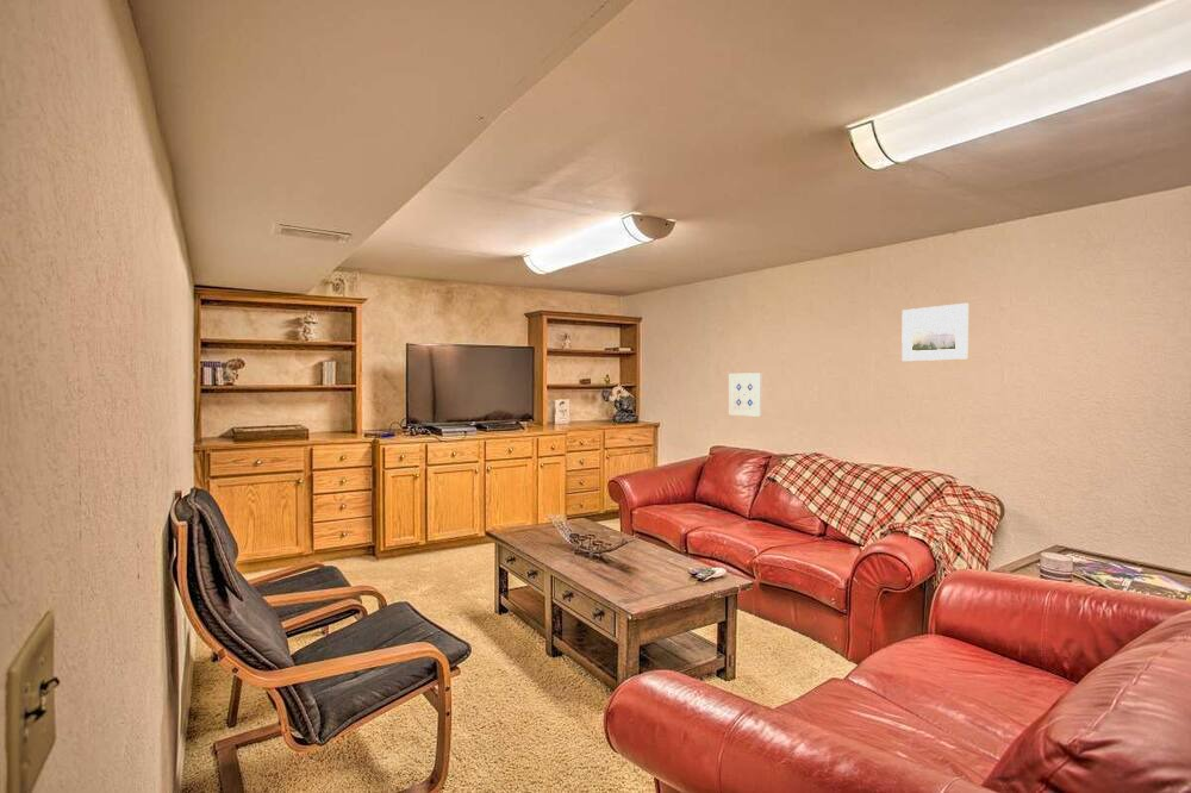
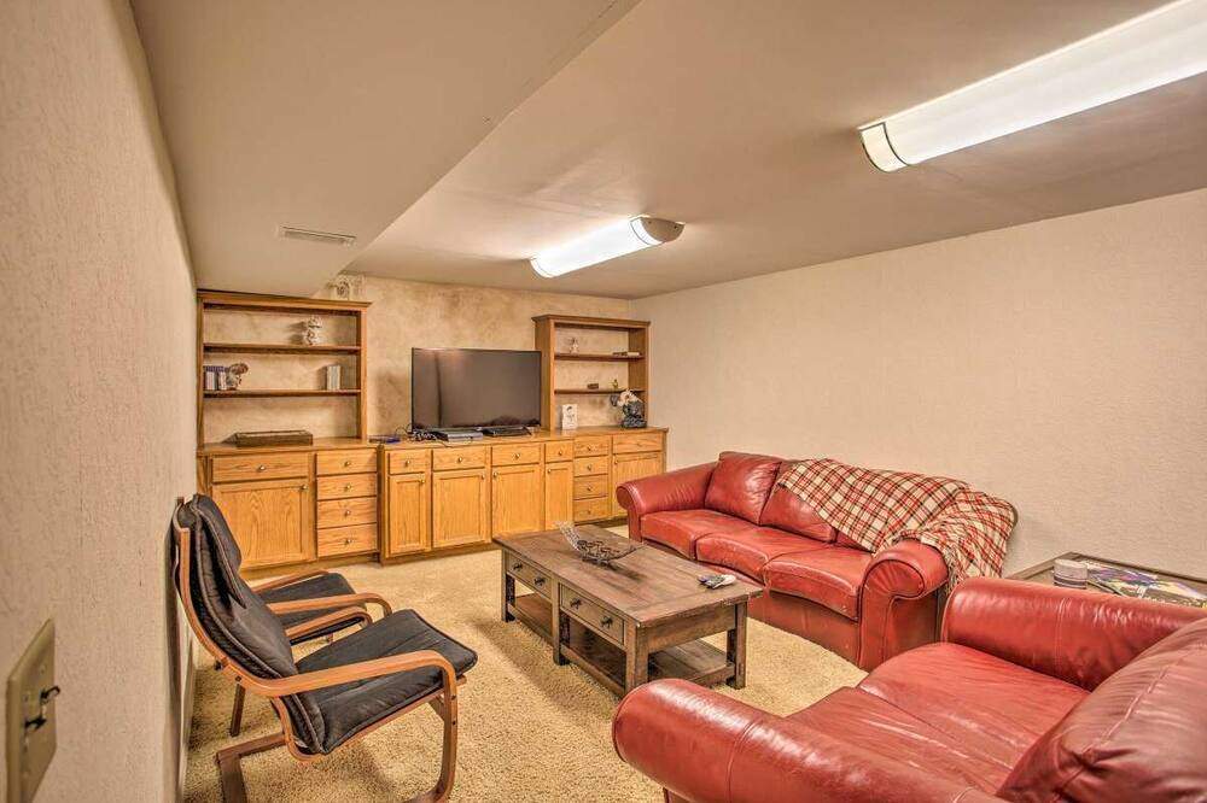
- wall art (744, 394)
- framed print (934, 333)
